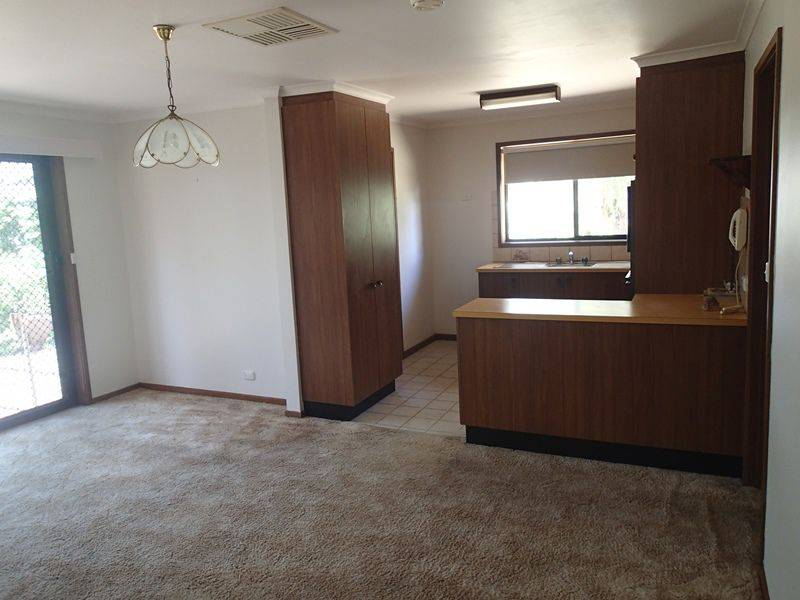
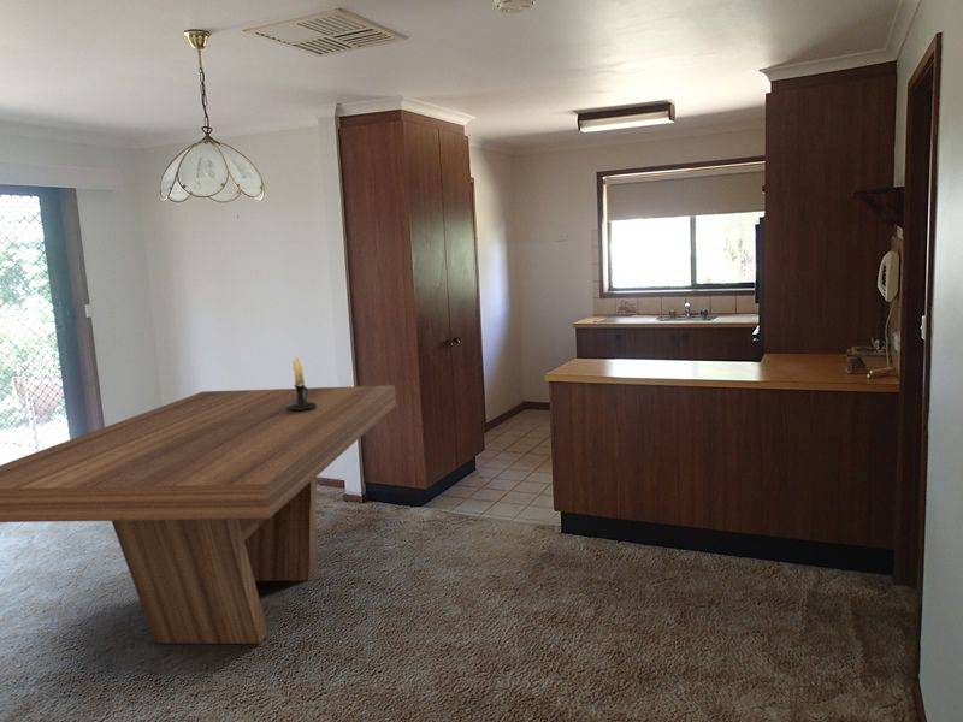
+ dining table (234, 515)
+ candle holder (300, 379)
